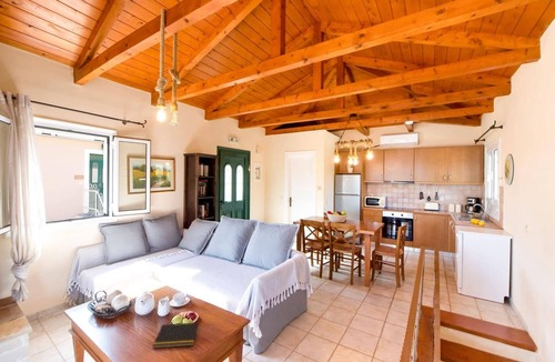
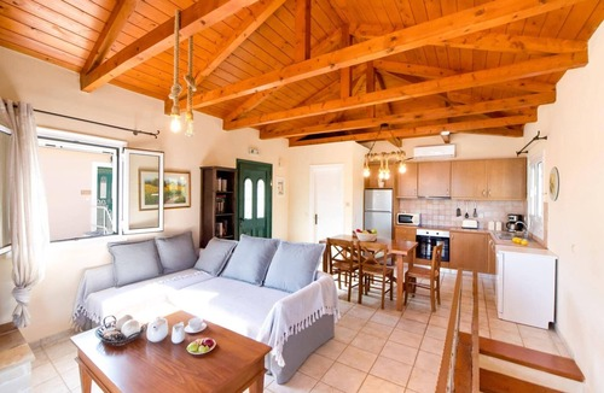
- notepad (176, 334)
